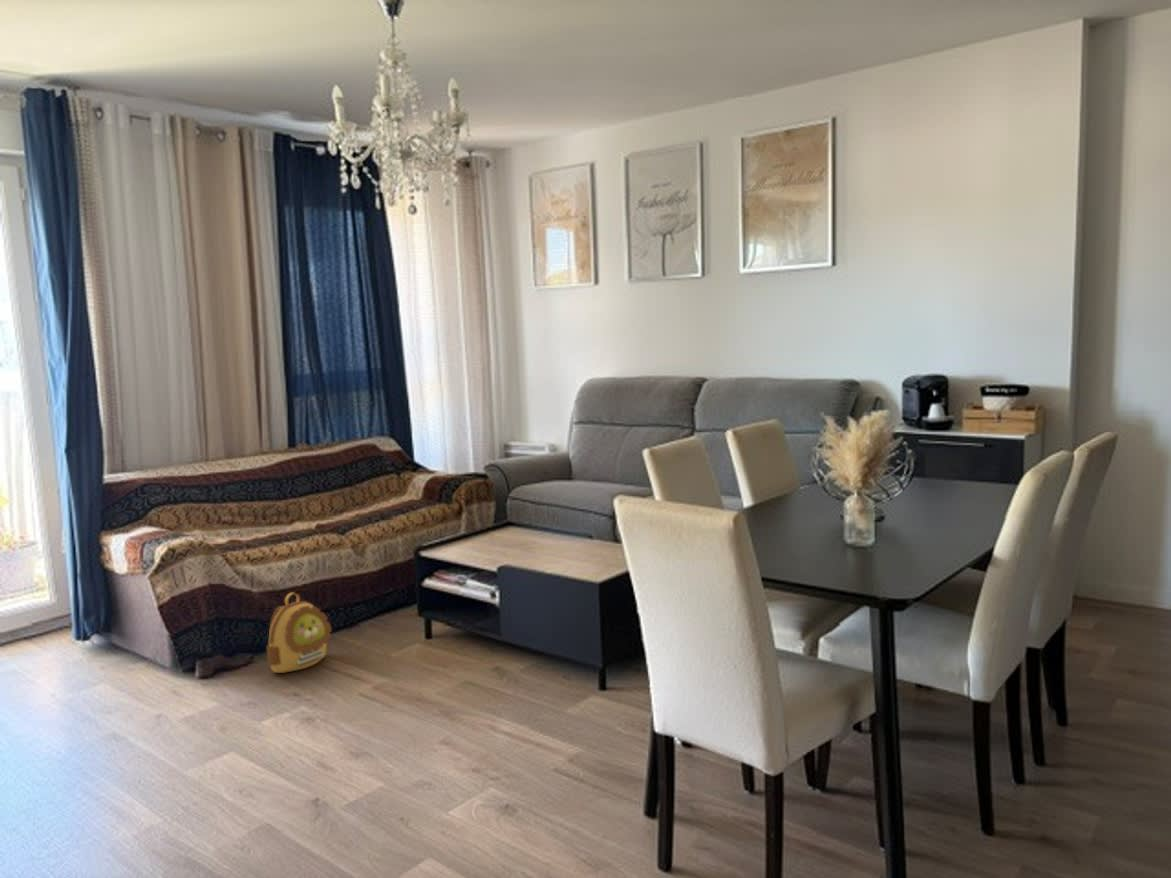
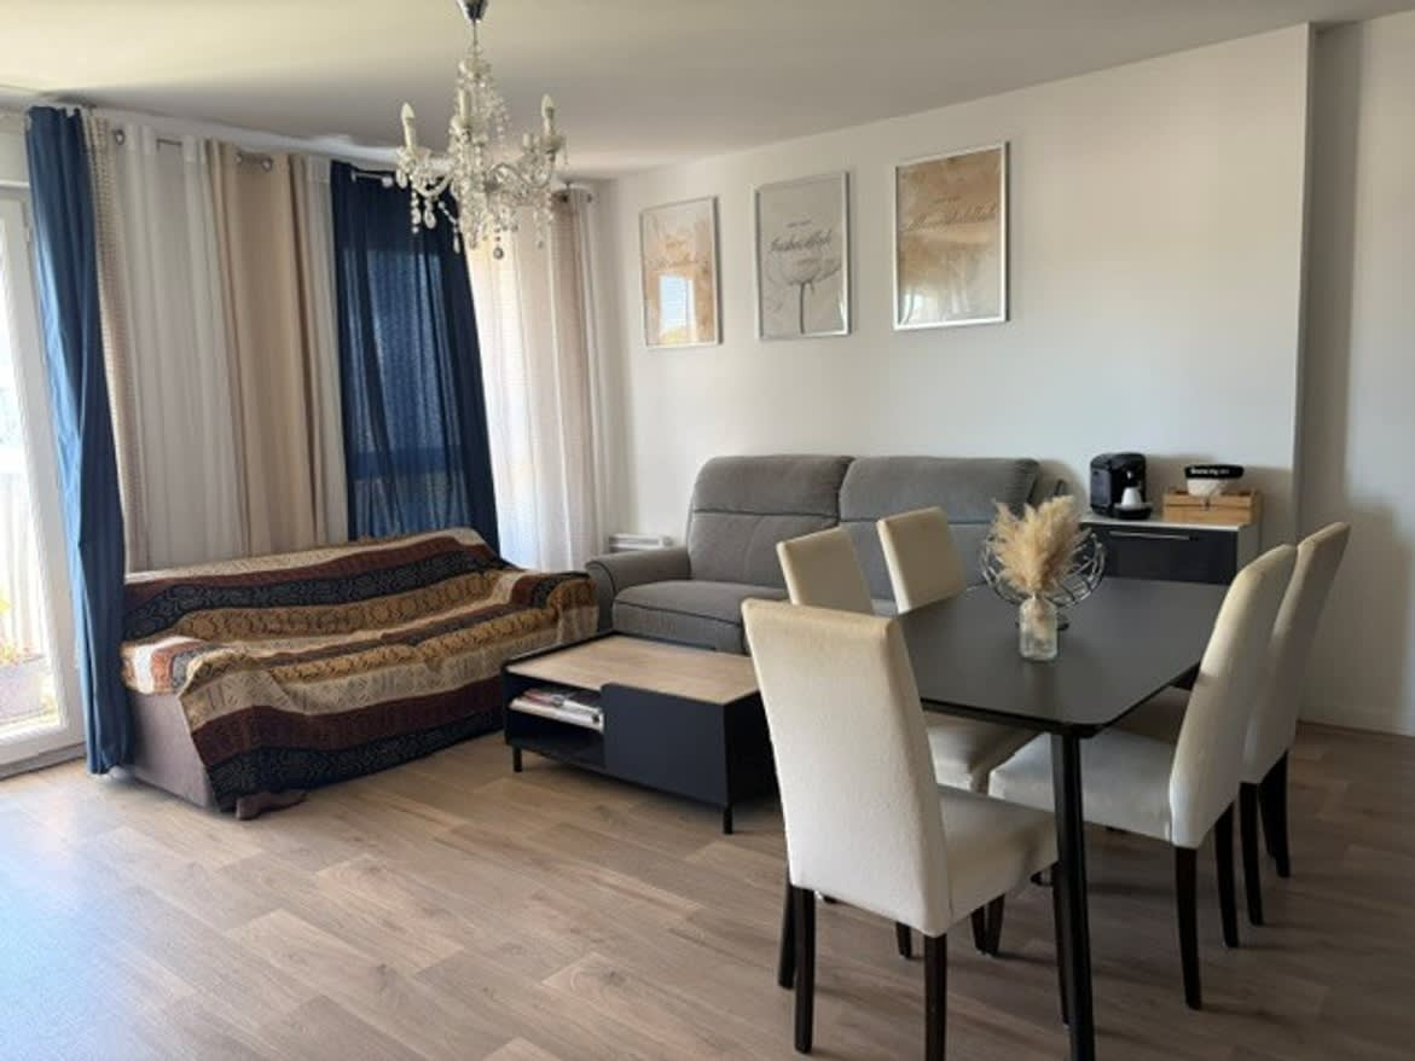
- backpack (295, 628)
